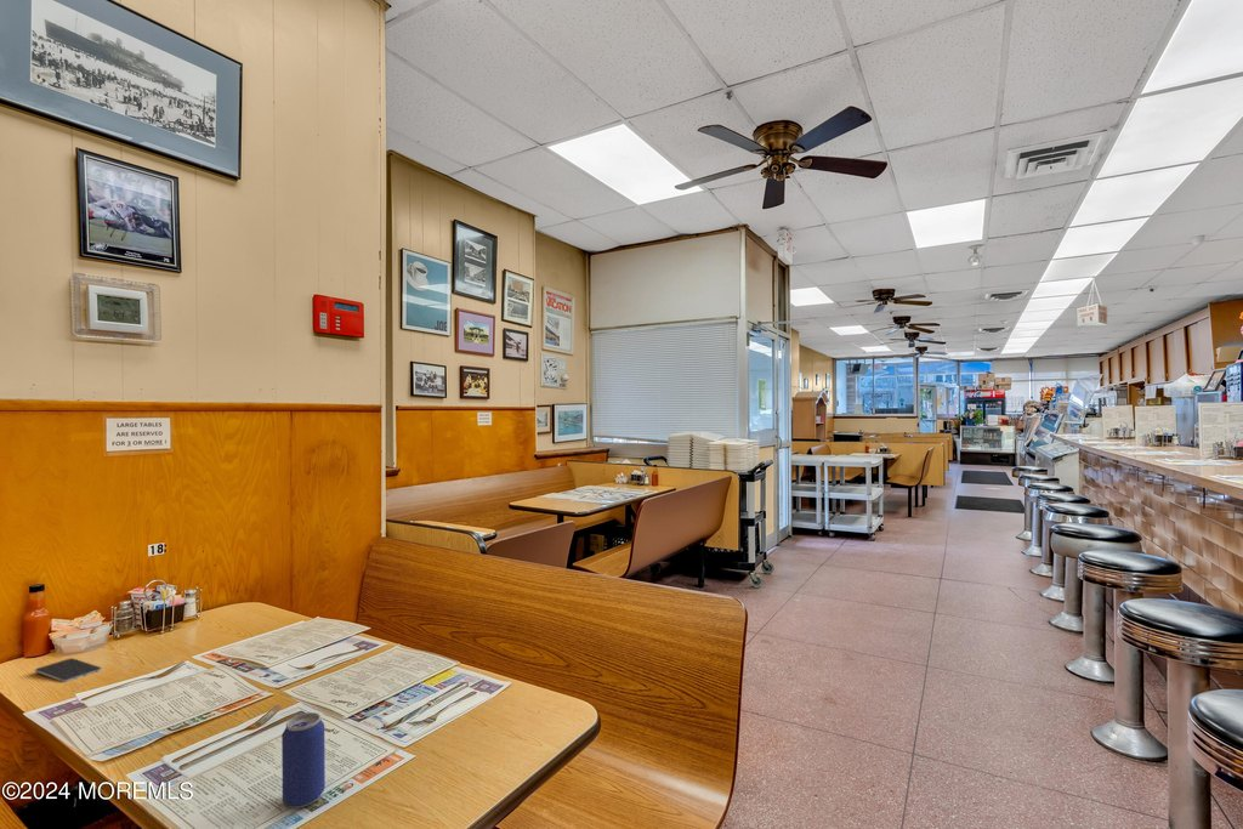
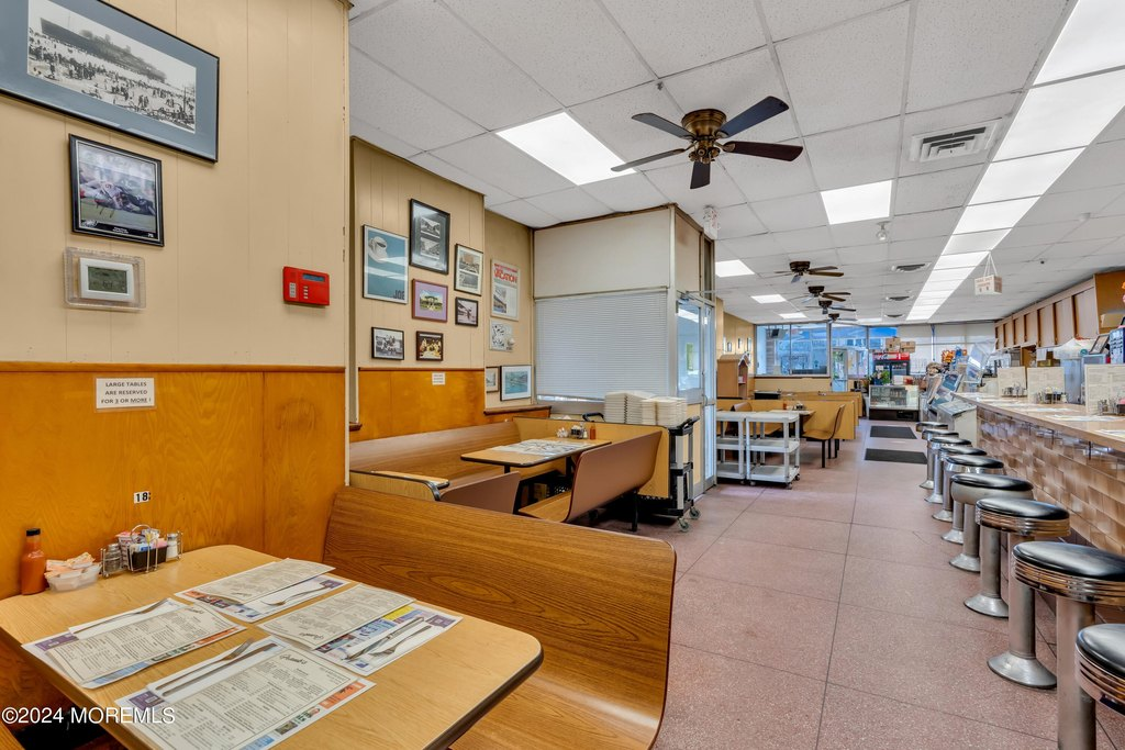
- smartphone (68, 669)
- beverage can (303, 759)
